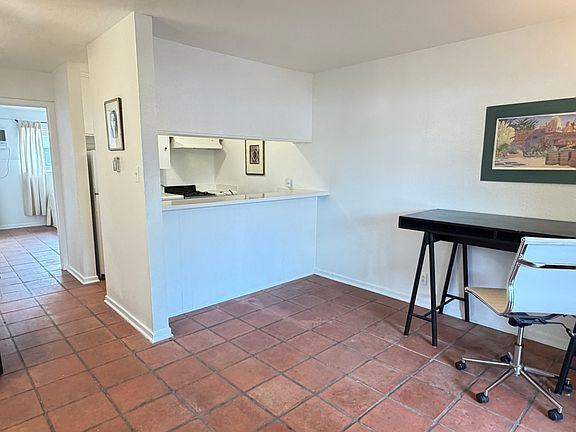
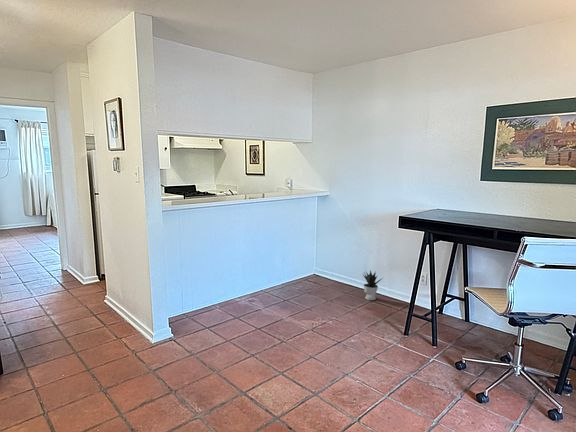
+ potted plant (369, 284)
